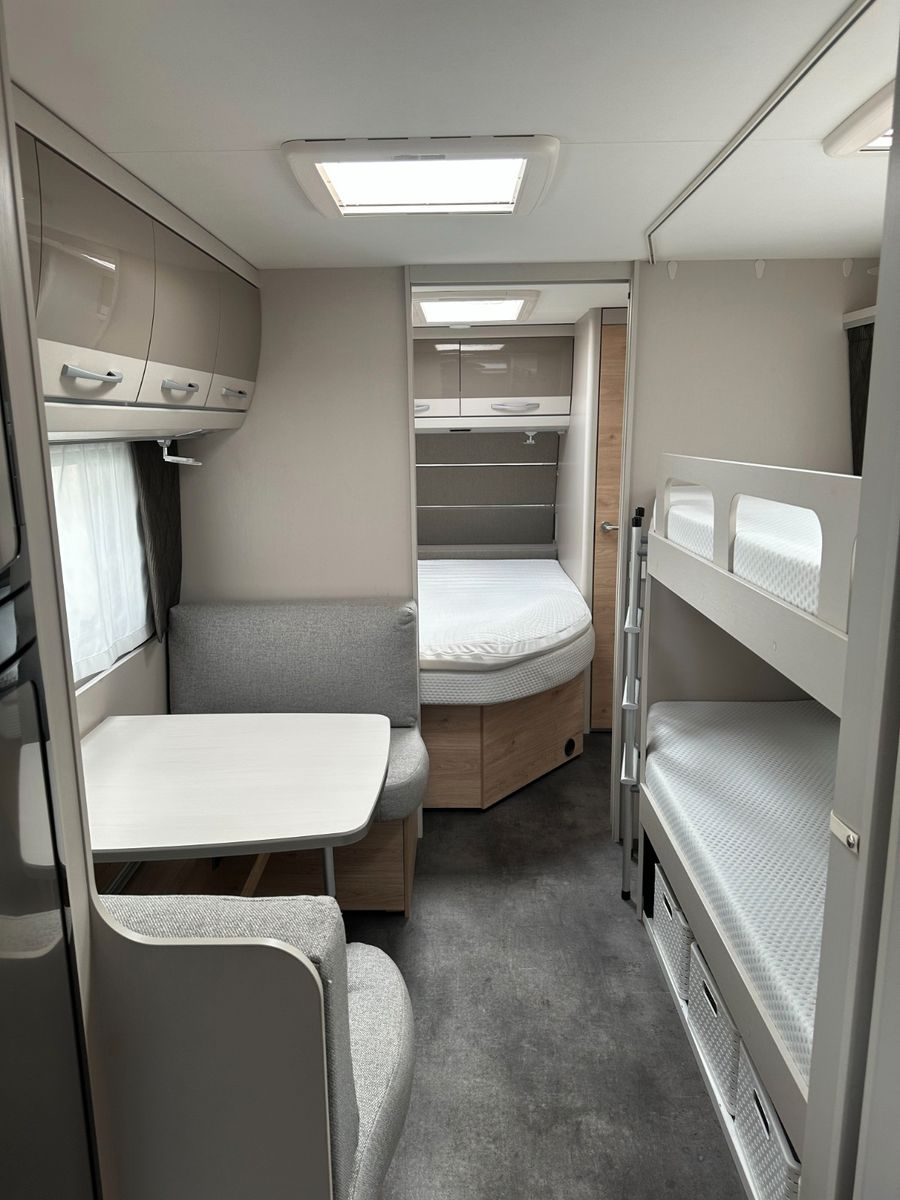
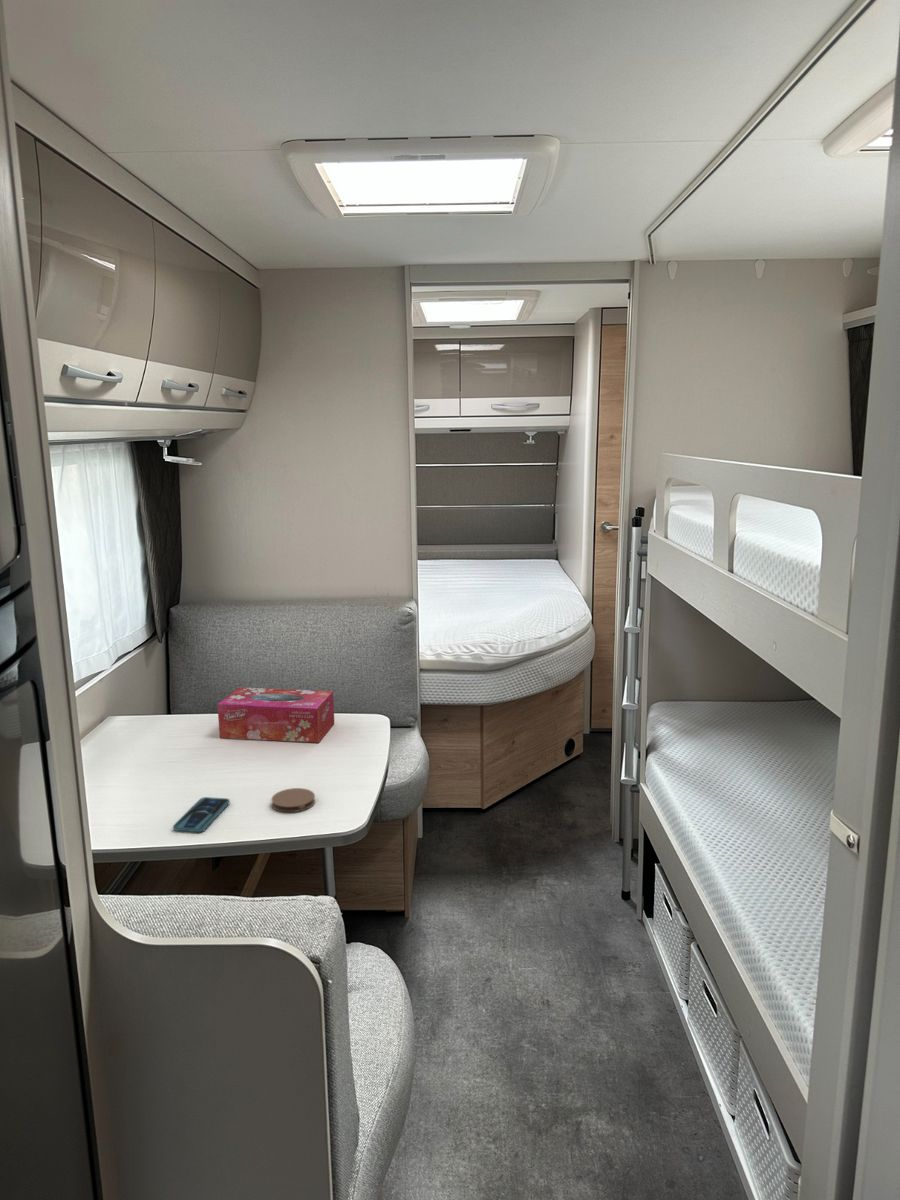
+ smartphone (202, 813)
+ tissue box (277, 714)
+ coaster (293, 799)
